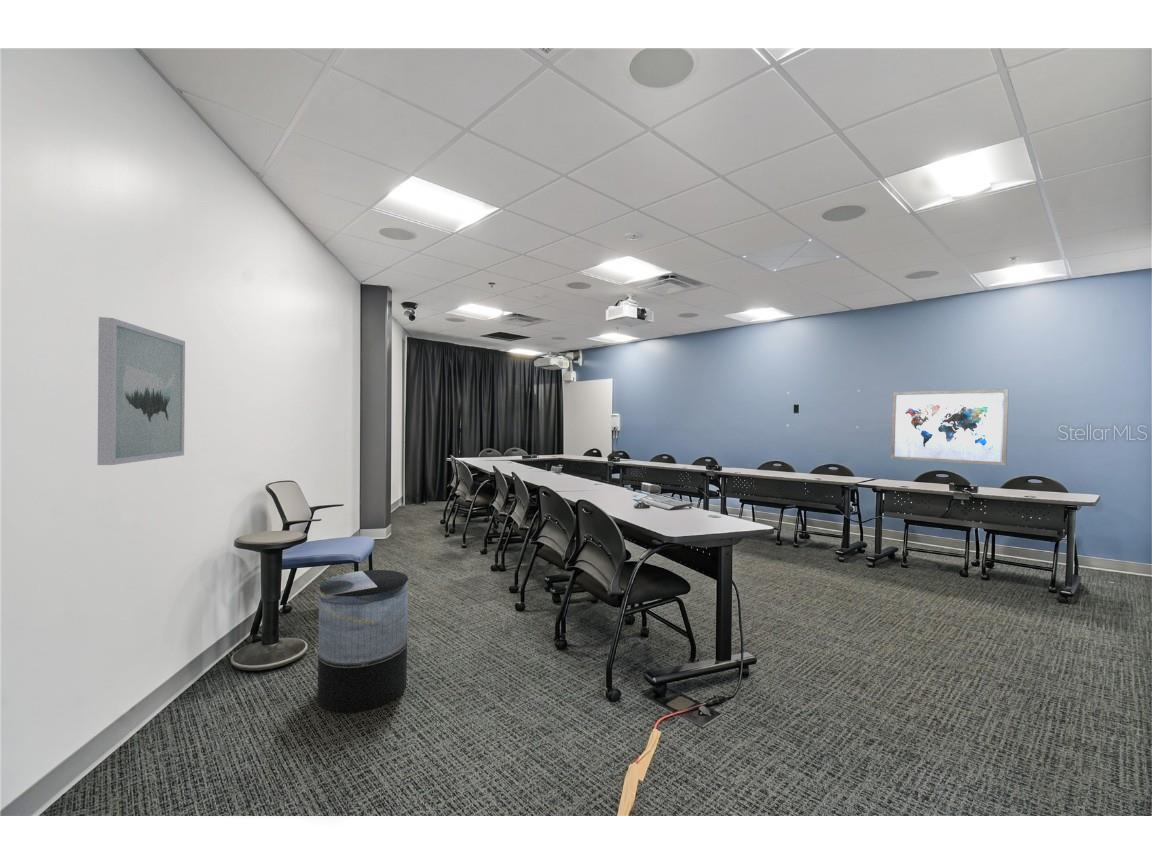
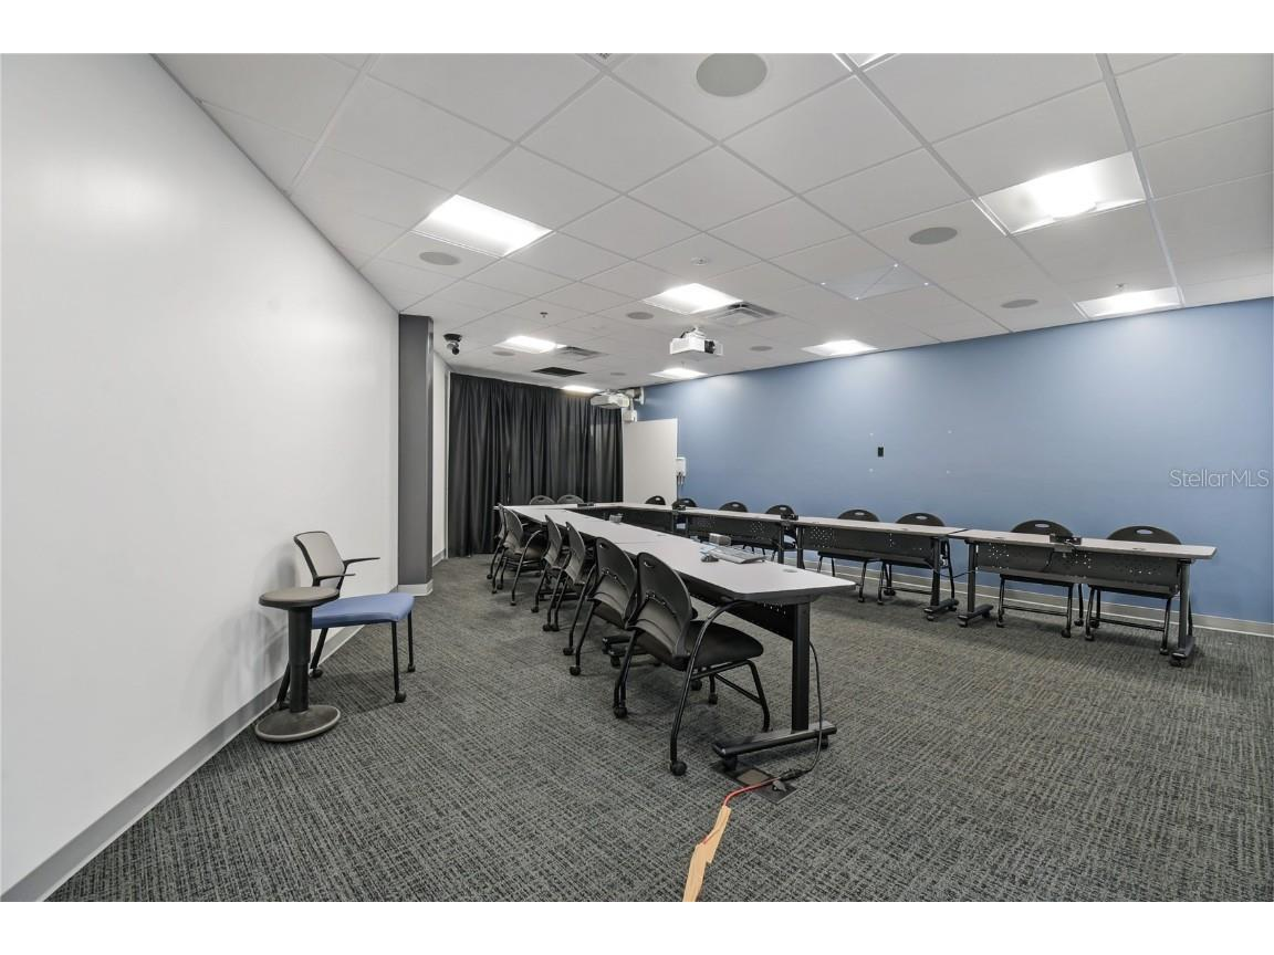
- wall art (146, 395)
- trash can (364, 636)
- wall art (945, 426)
